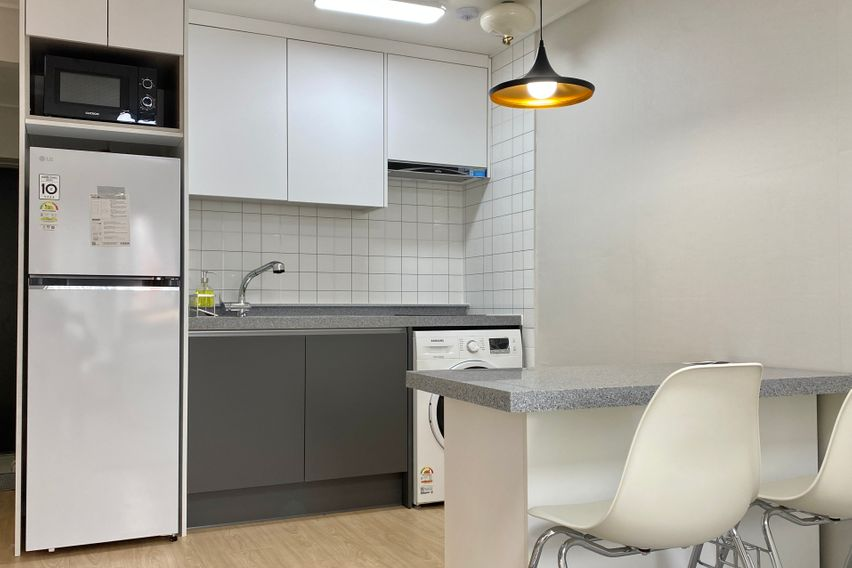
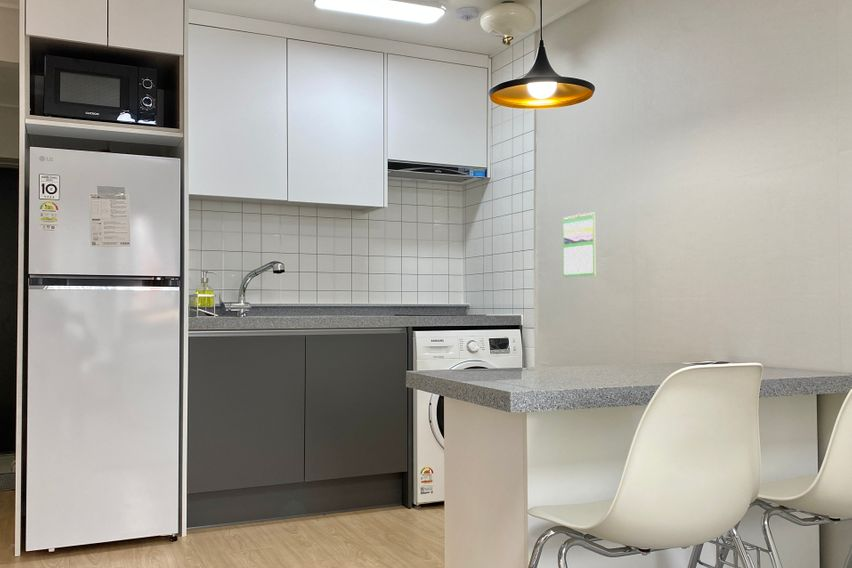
+ calendar (578, 245)
